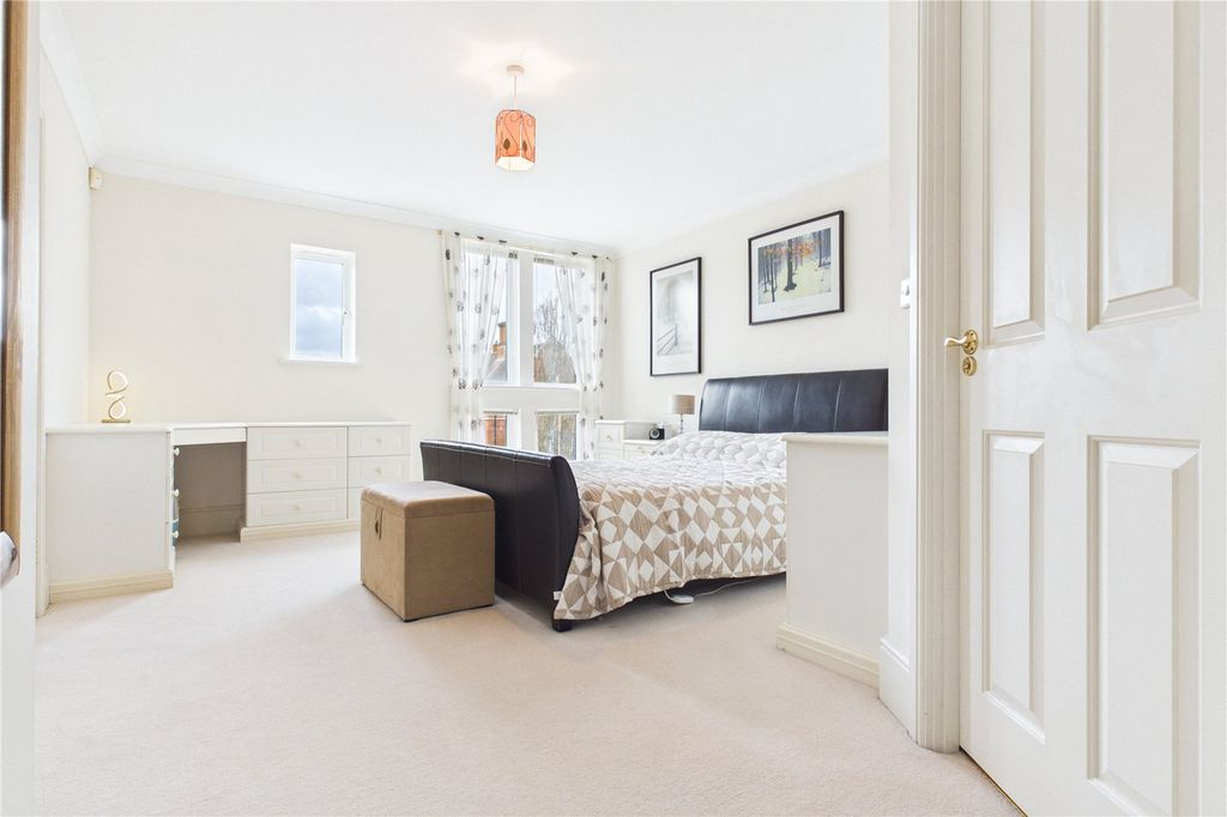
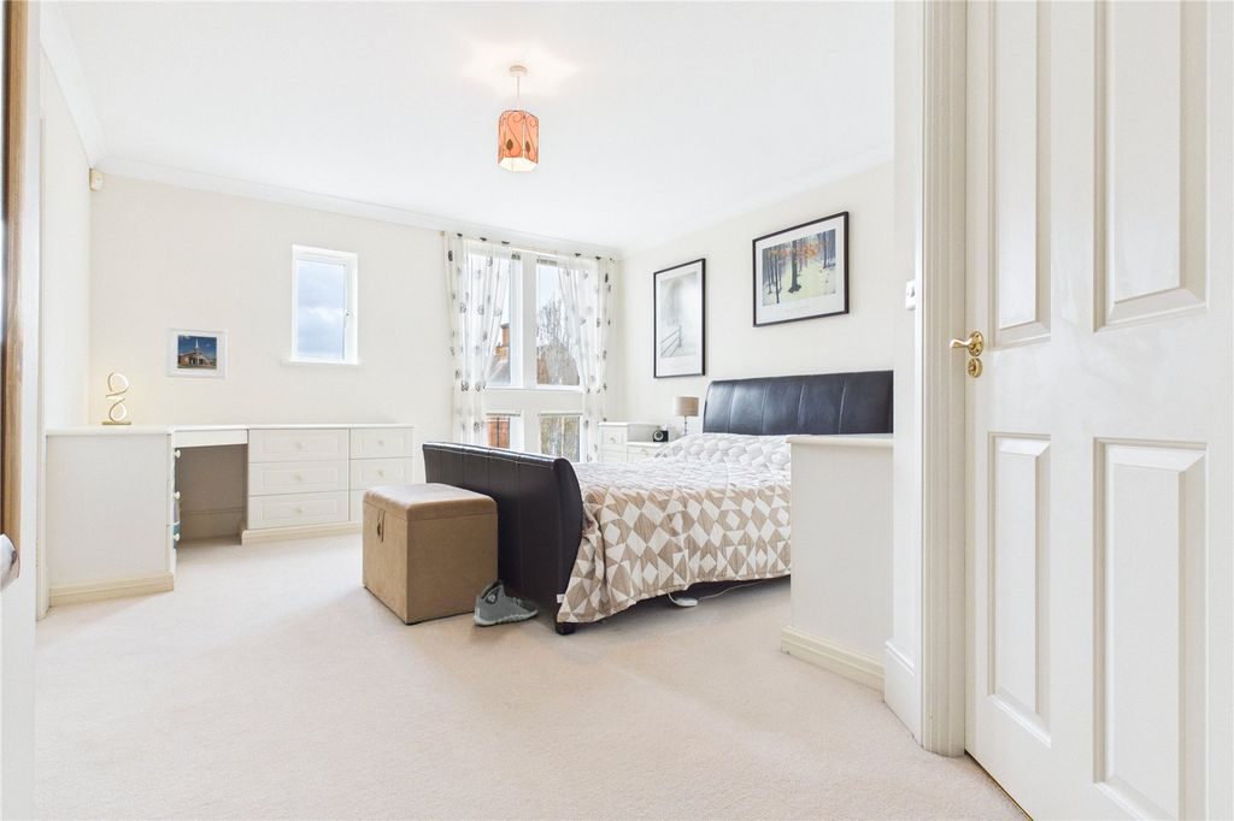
+ sneaker (507, 598)
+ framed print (196, 352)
